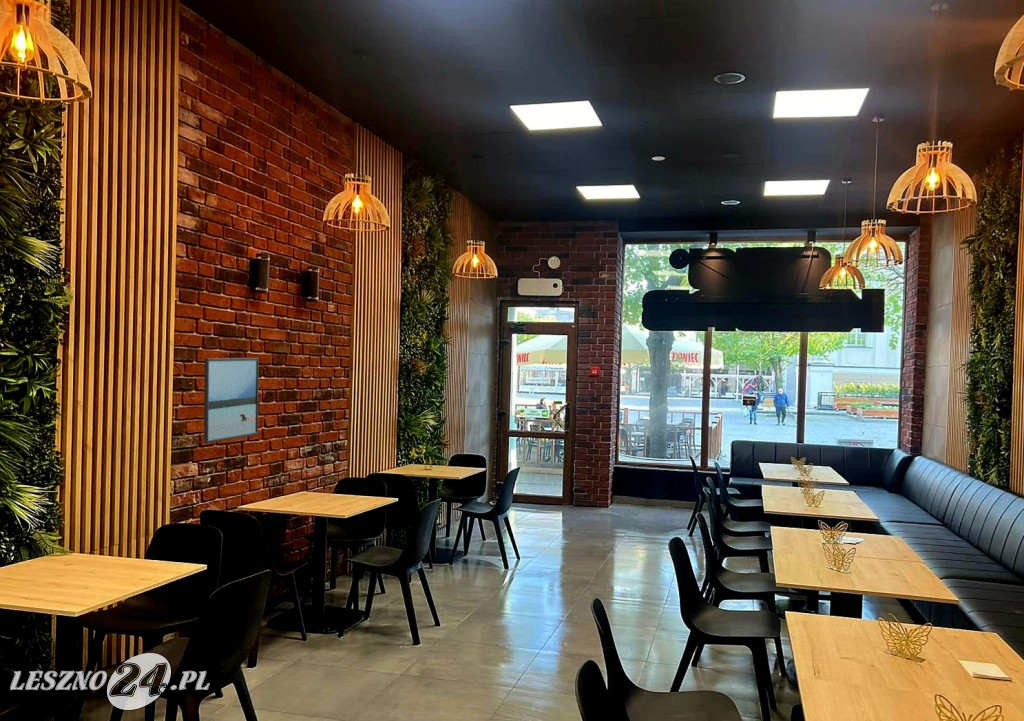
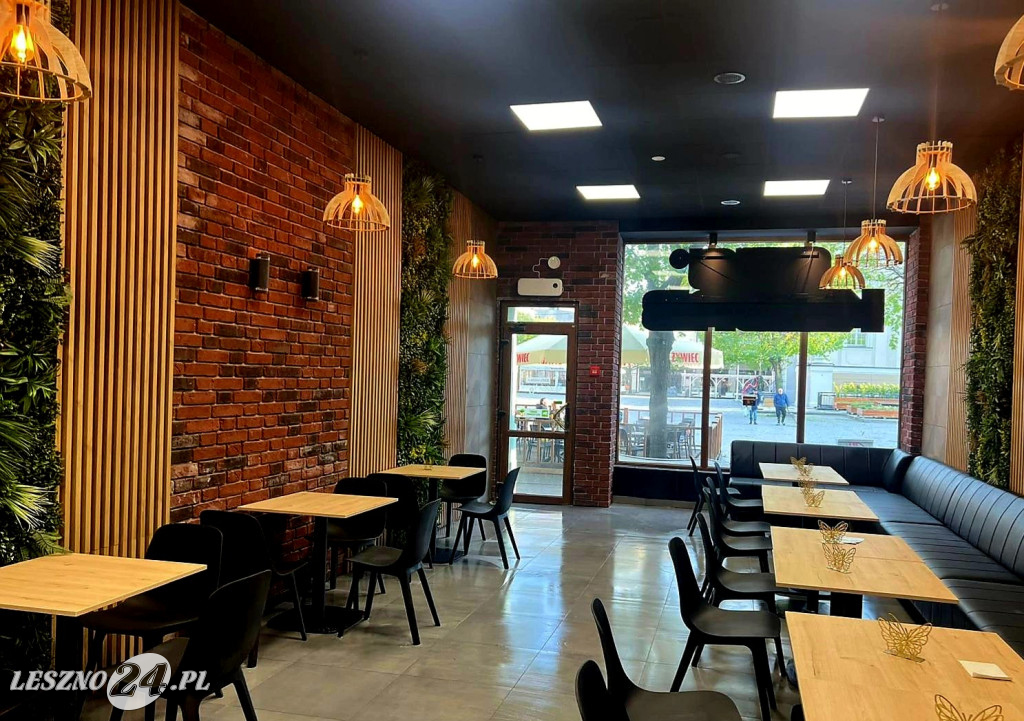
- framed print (232, 398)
